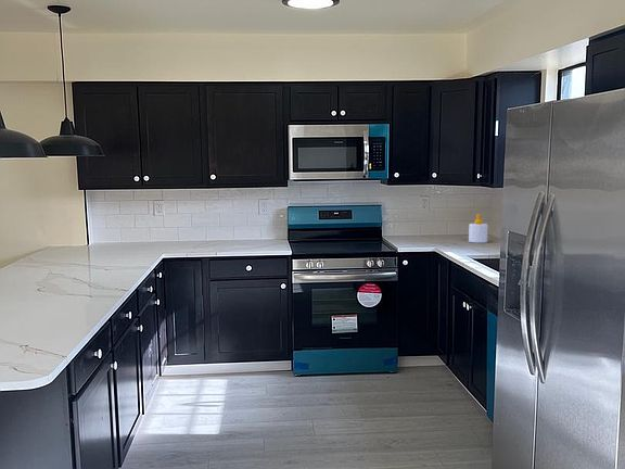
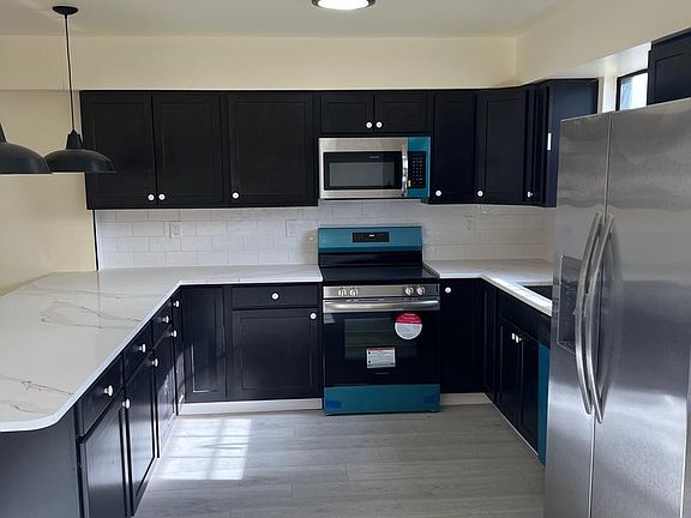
- soap bottle (477, 228)
